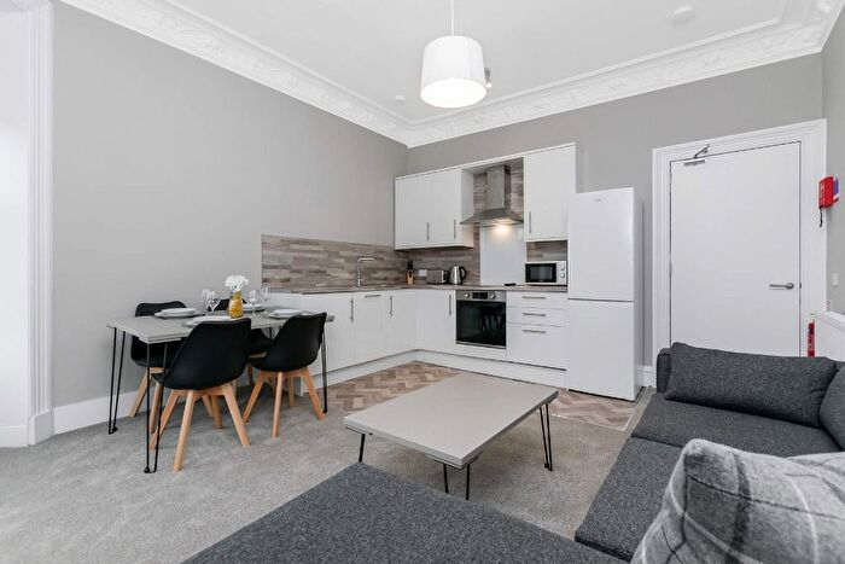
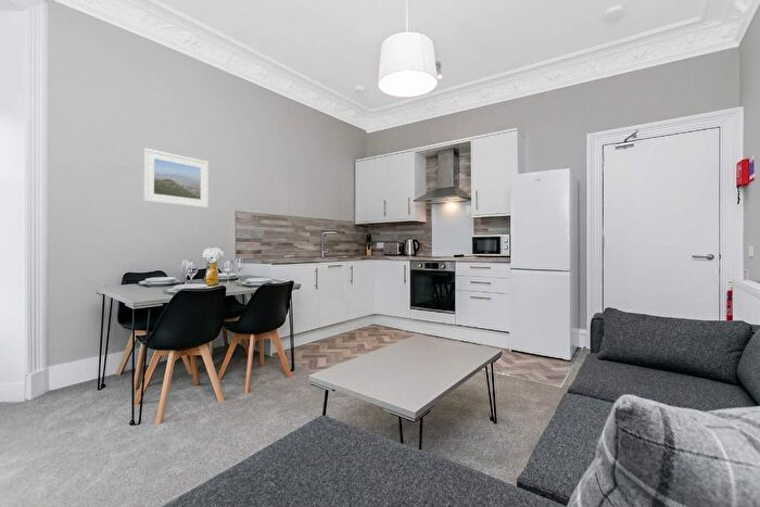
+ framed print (178, 179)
